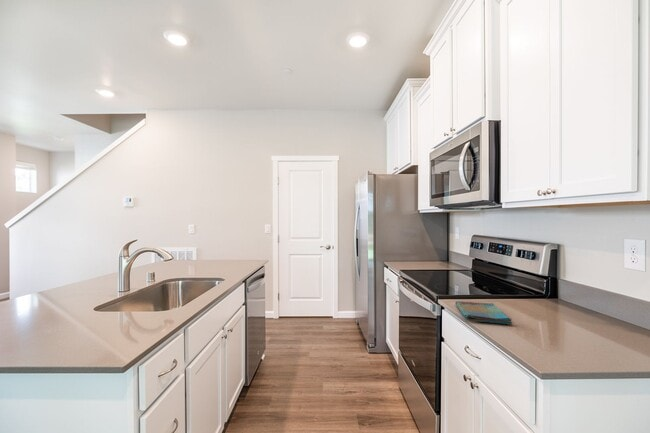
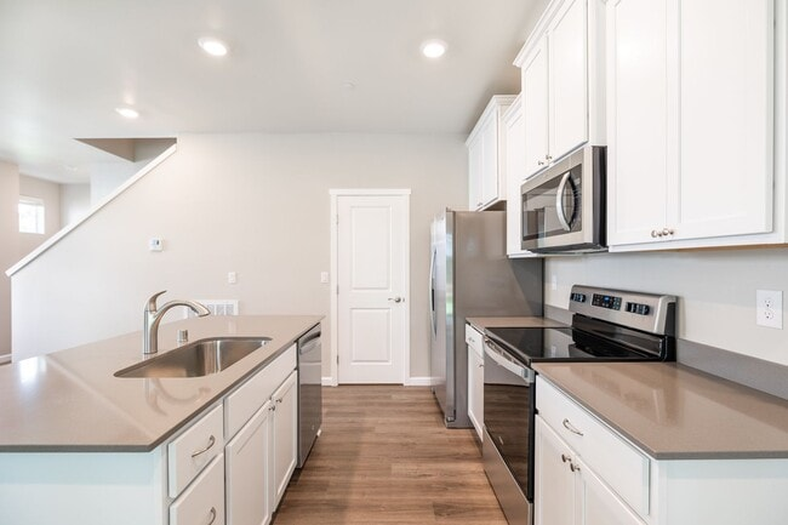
- dish towel (480, 310)
